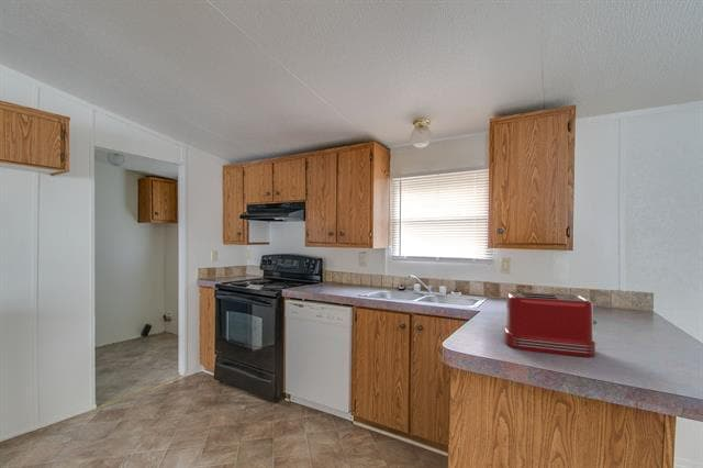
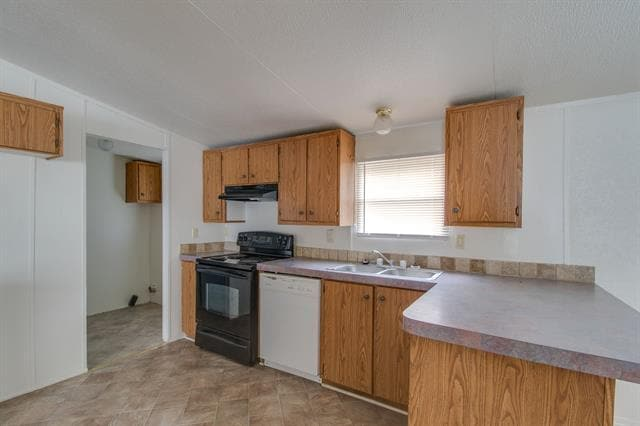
- toaster (546, 321)
